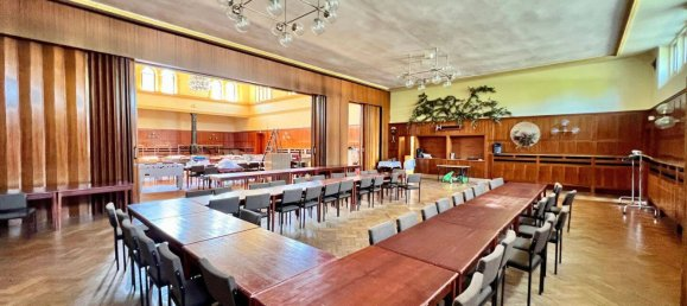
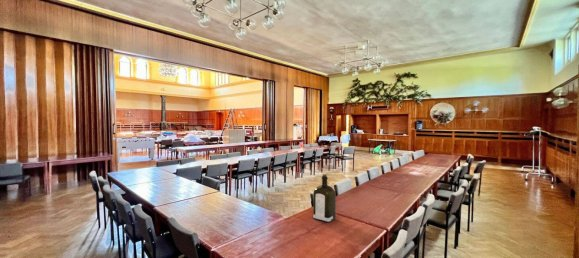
+ liquor (324, 196)
